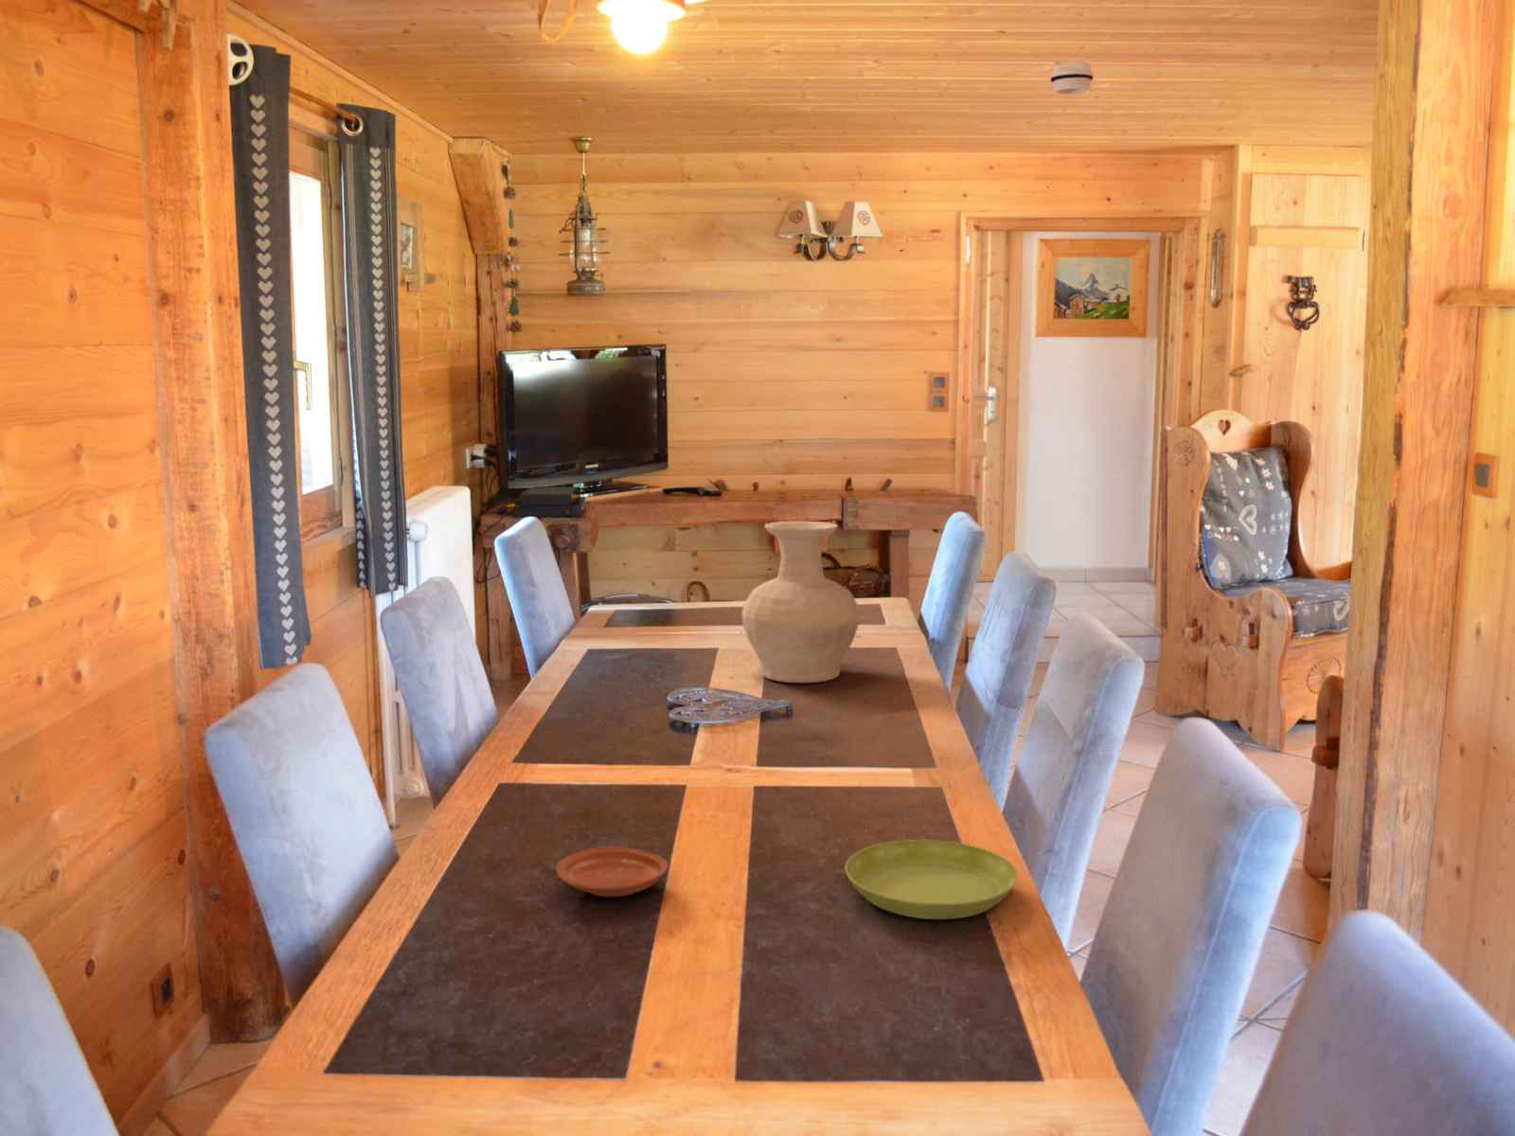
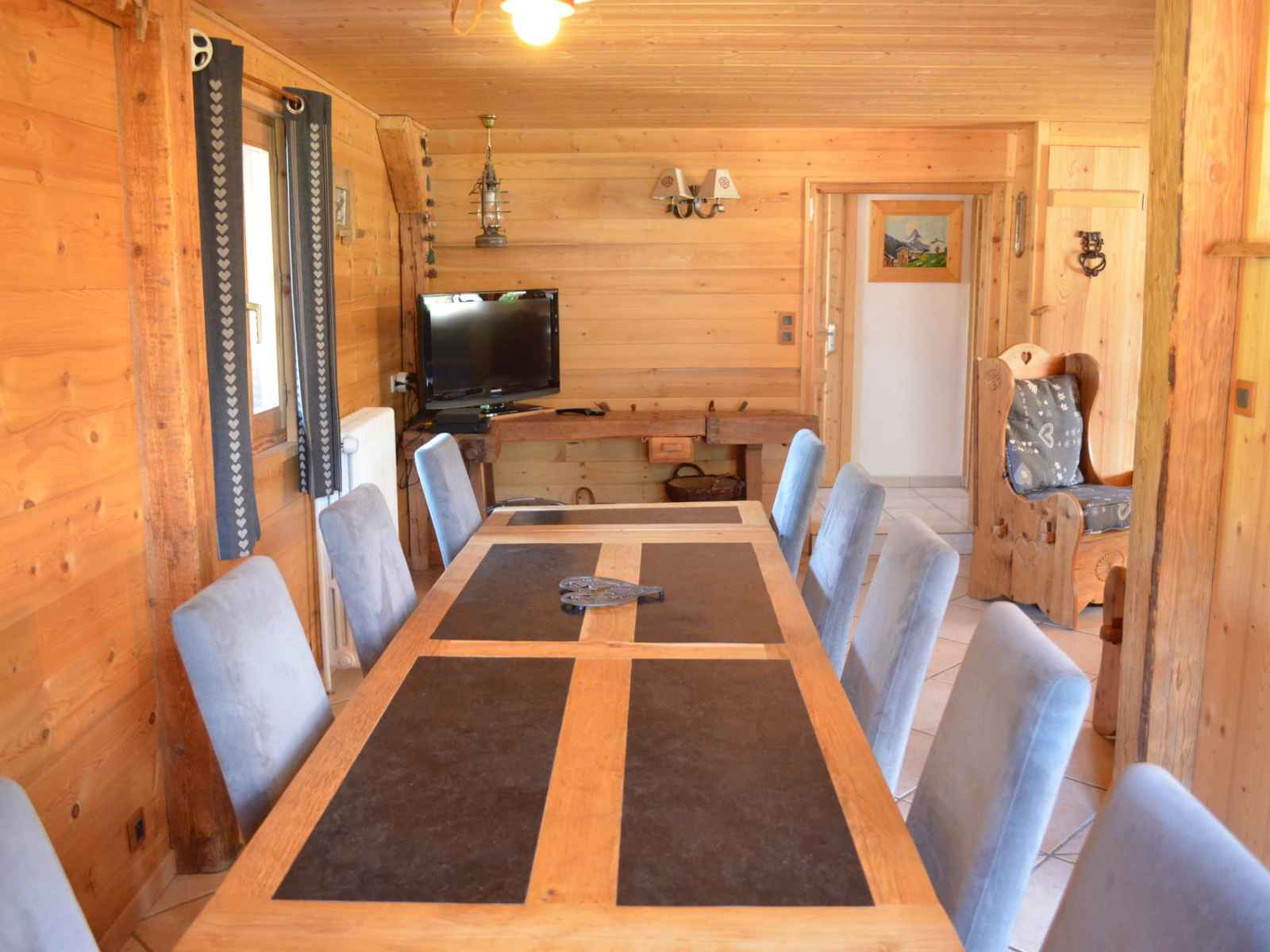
- plate (612, 877)
- smoke detector (1071, 78)
- saucer (929, 882)
- vase (800, 600)
